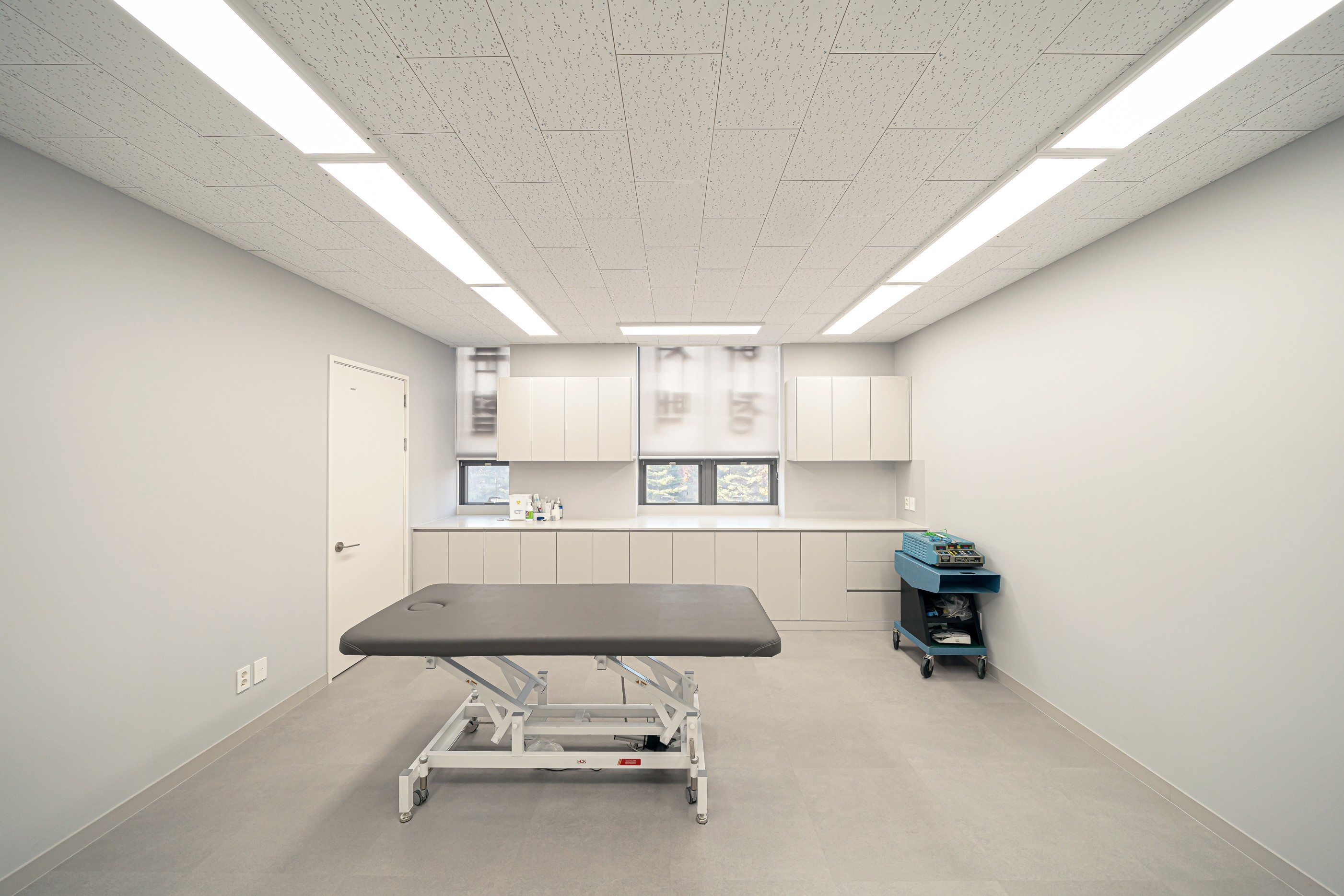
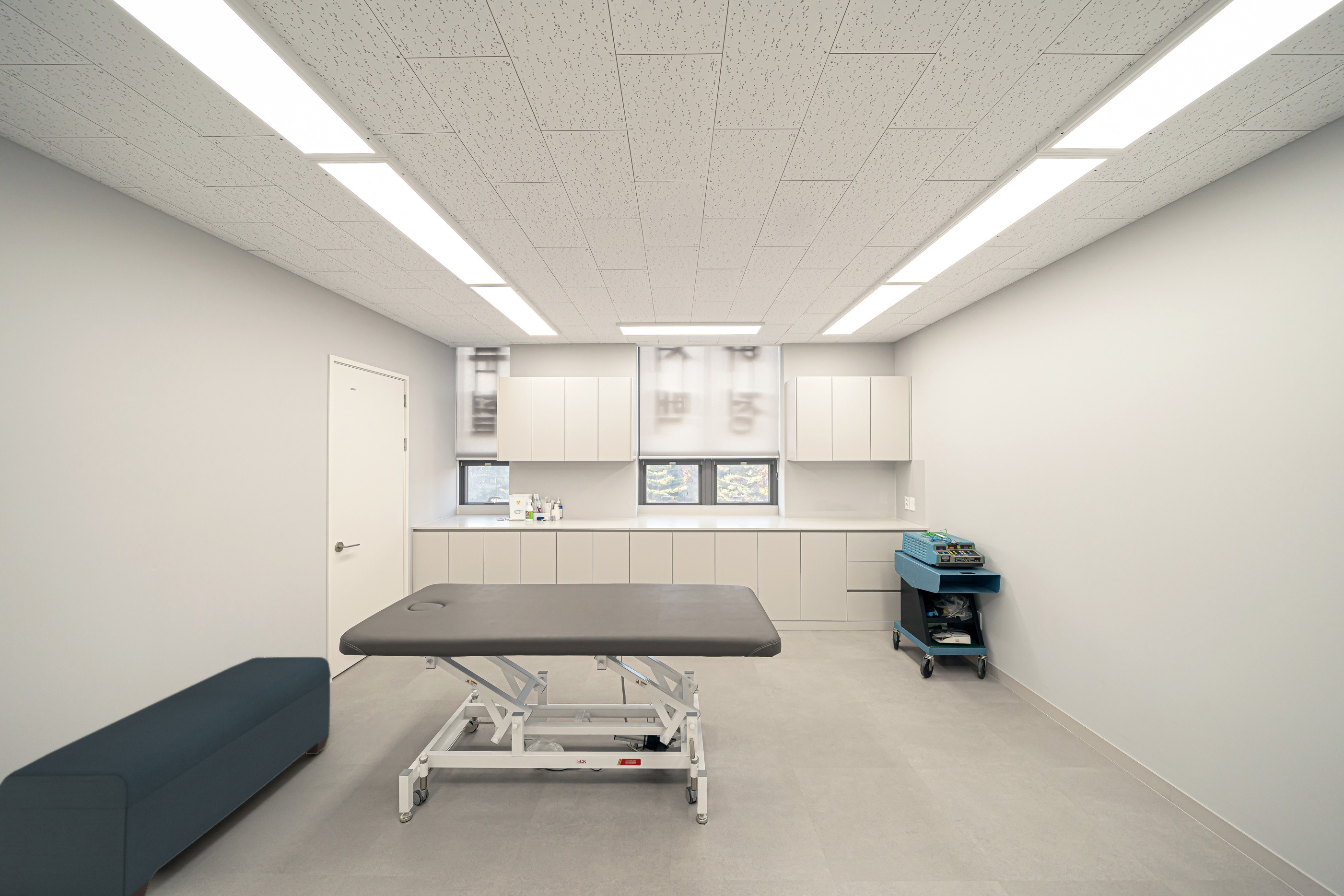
+ bench (200, 755)
